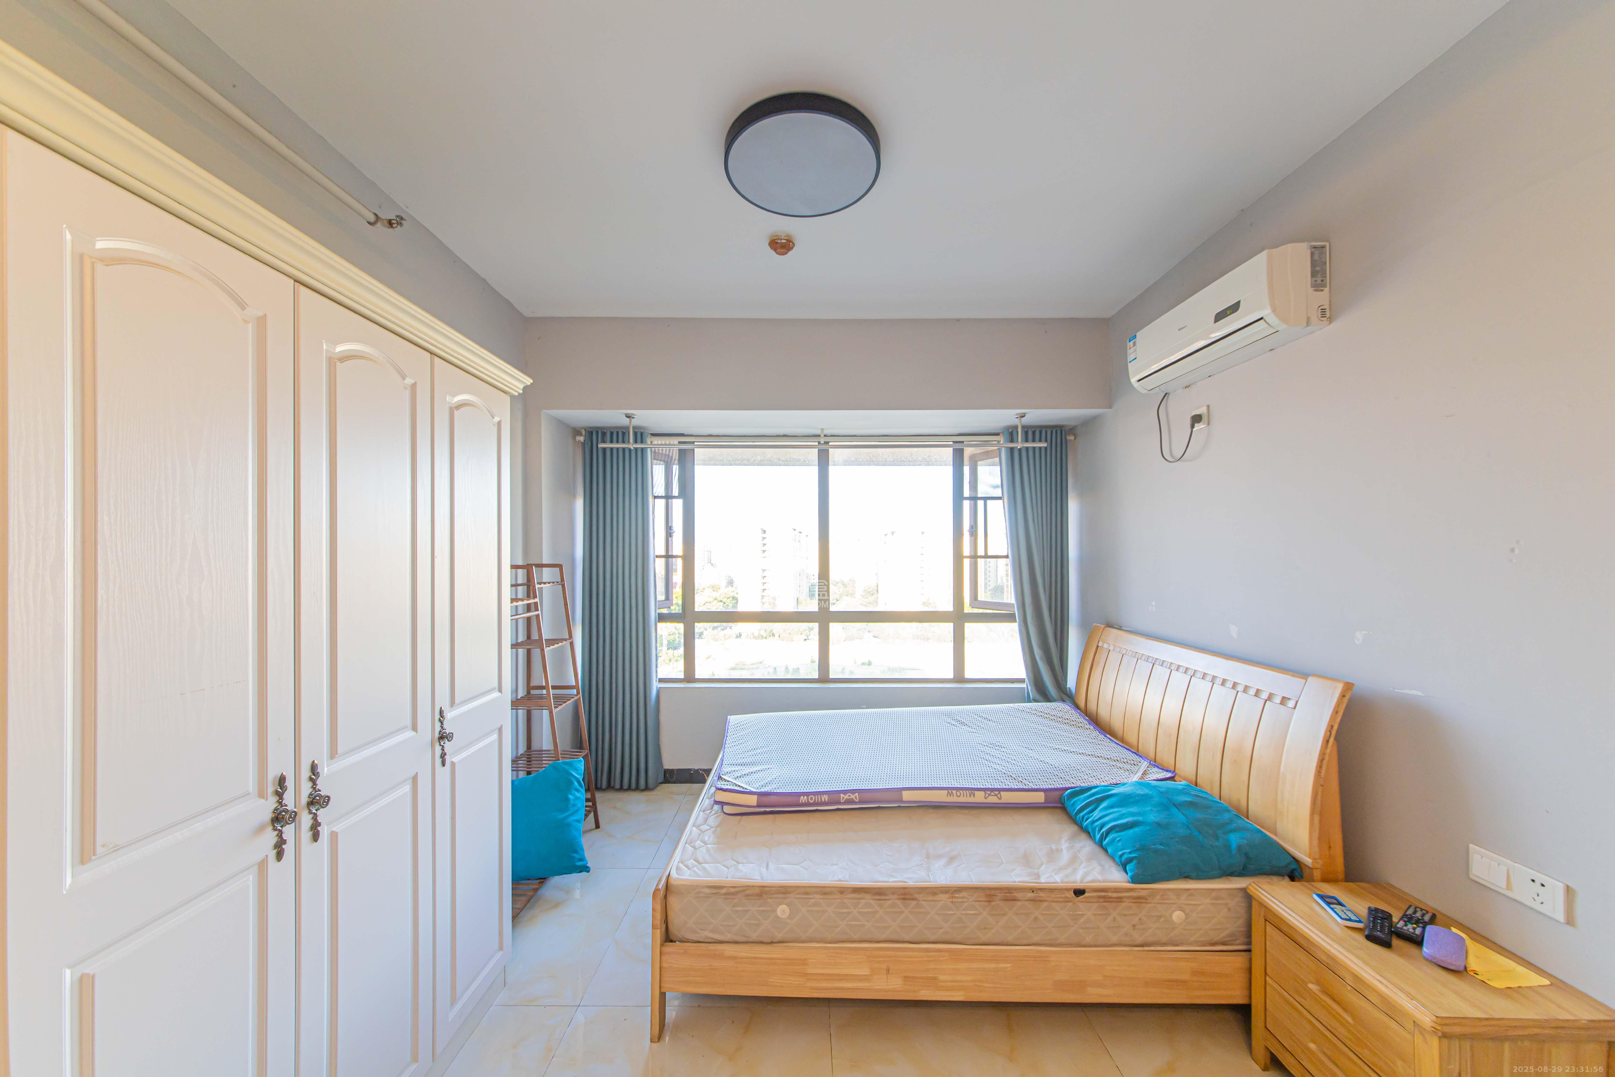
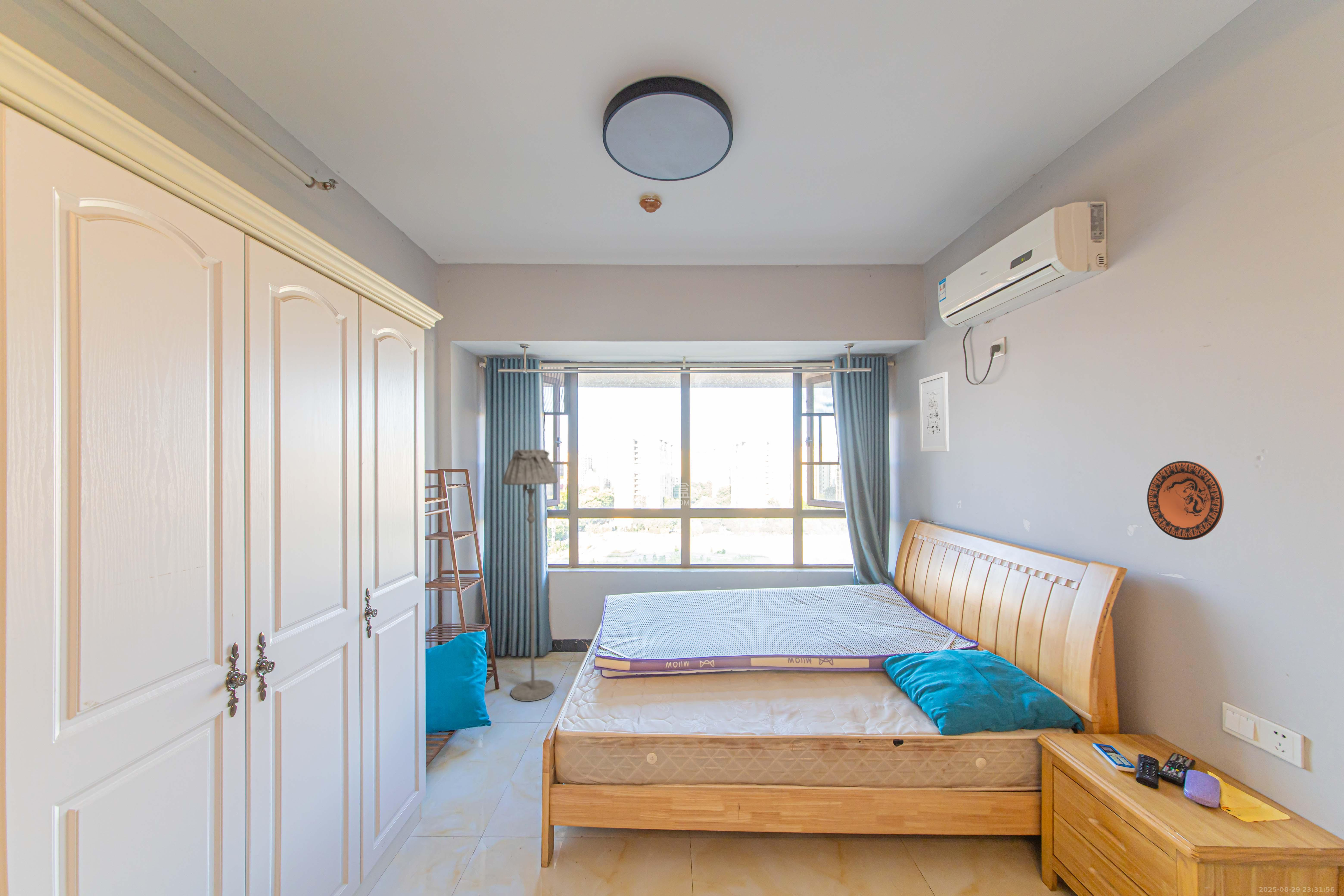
+ wall art (933, 414)
+ floor lamp (531, 570)
+ decorative plate (1184, 500)
